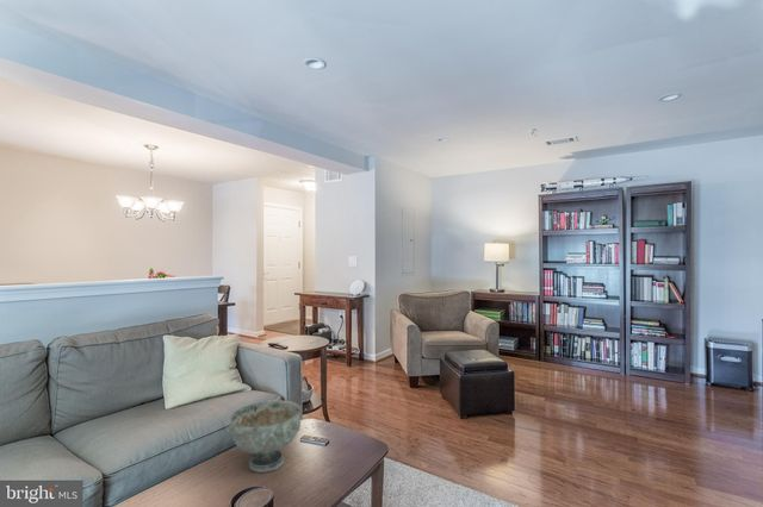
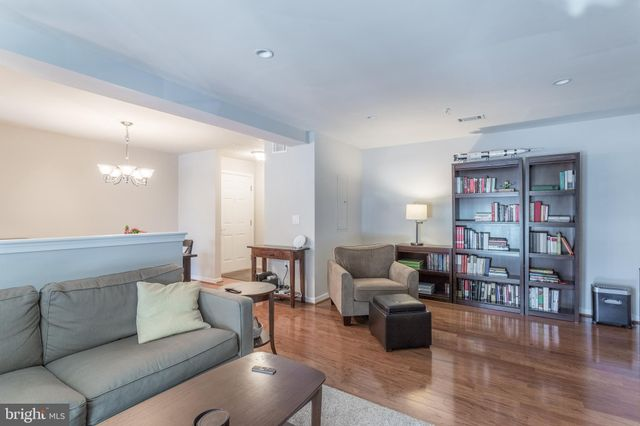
- decorative bowl (266, 436)
